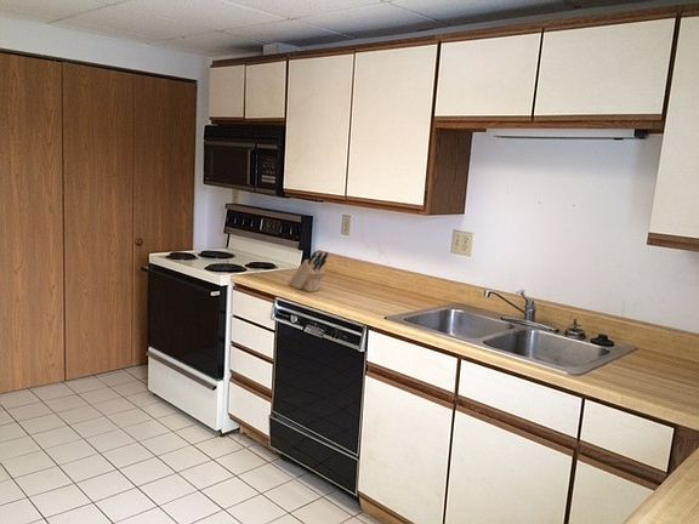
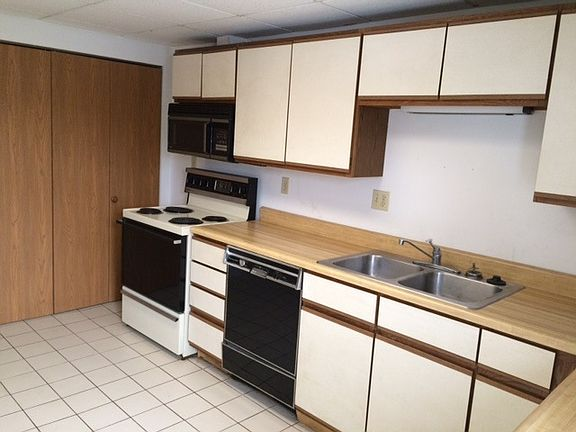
- knife block (308, 268)
